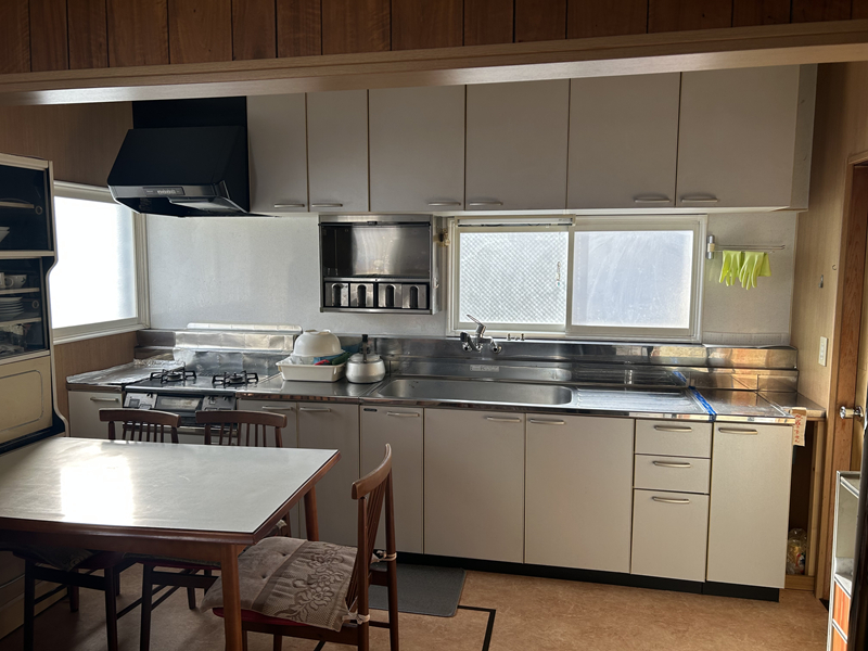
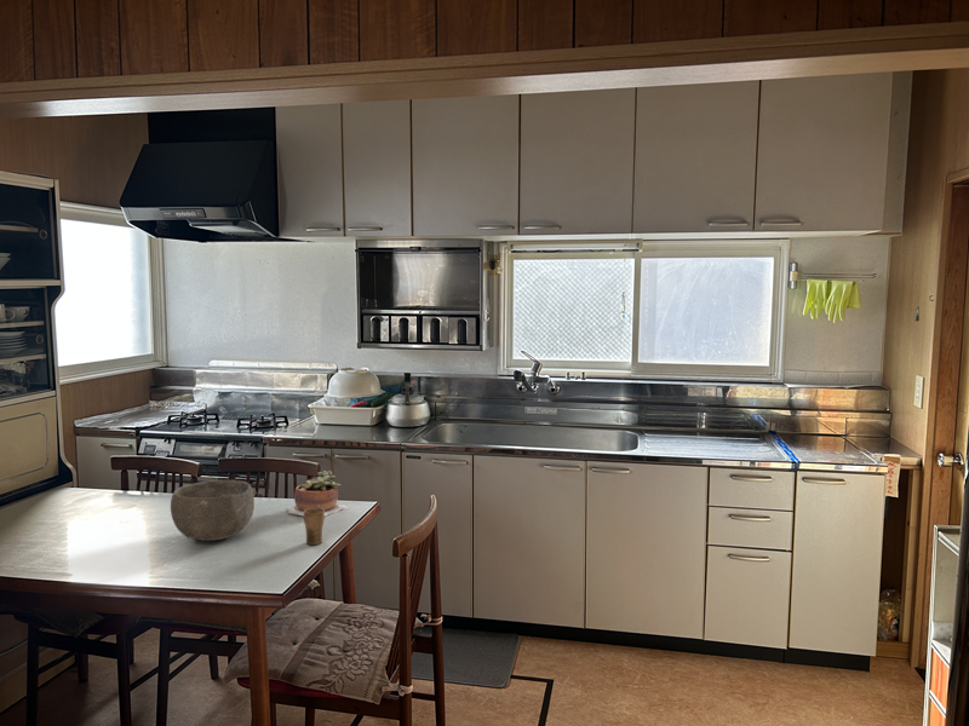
+ bowl (214, 512)
+ cup (314, 522)
+ succulent plant (316, 490)
